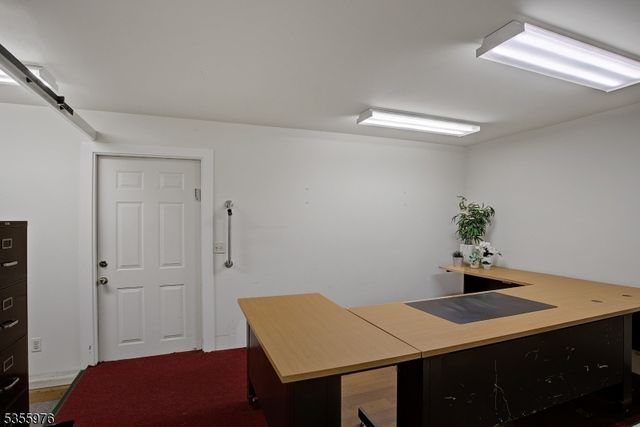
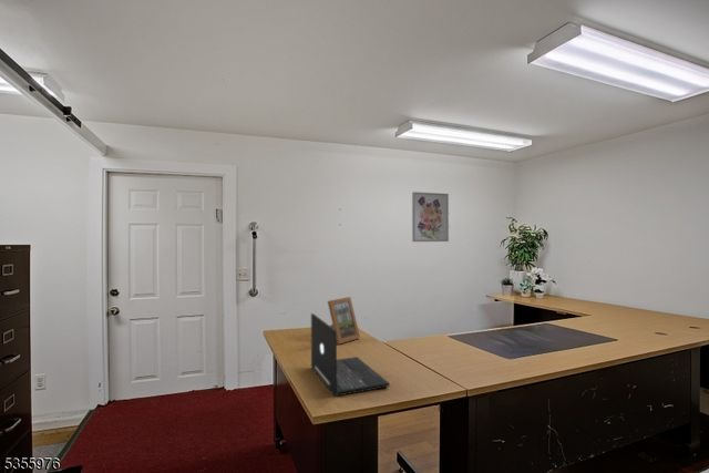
+ wall art (430, 217)
+ laptop (347, 358)
+ picture frame (339, 318)
